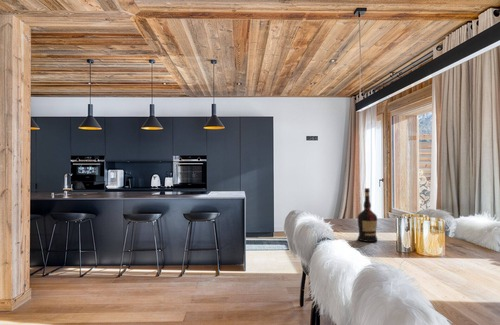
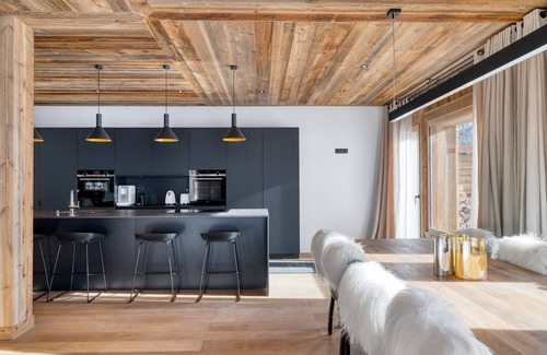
- liquor (367, 214)
